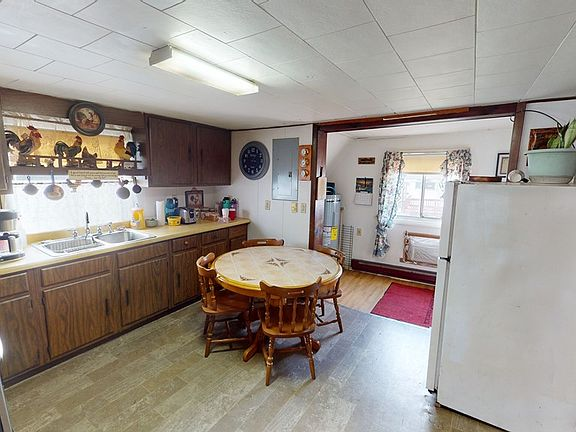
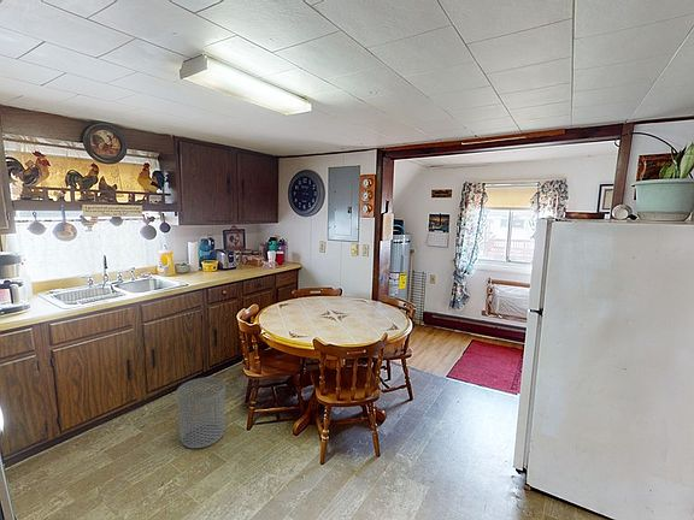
+ waste bin (201, 412)
